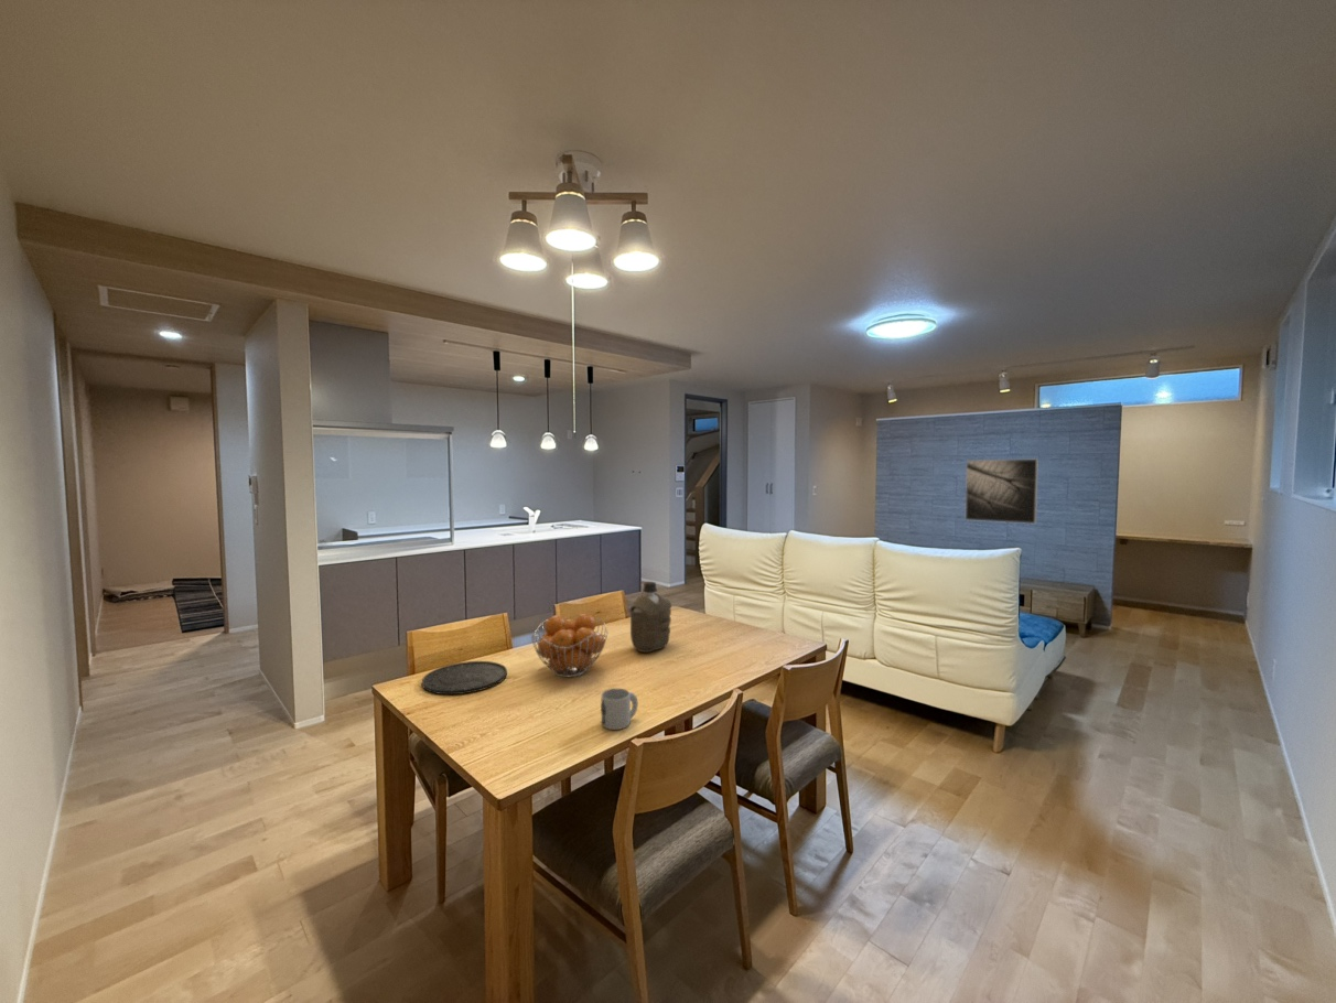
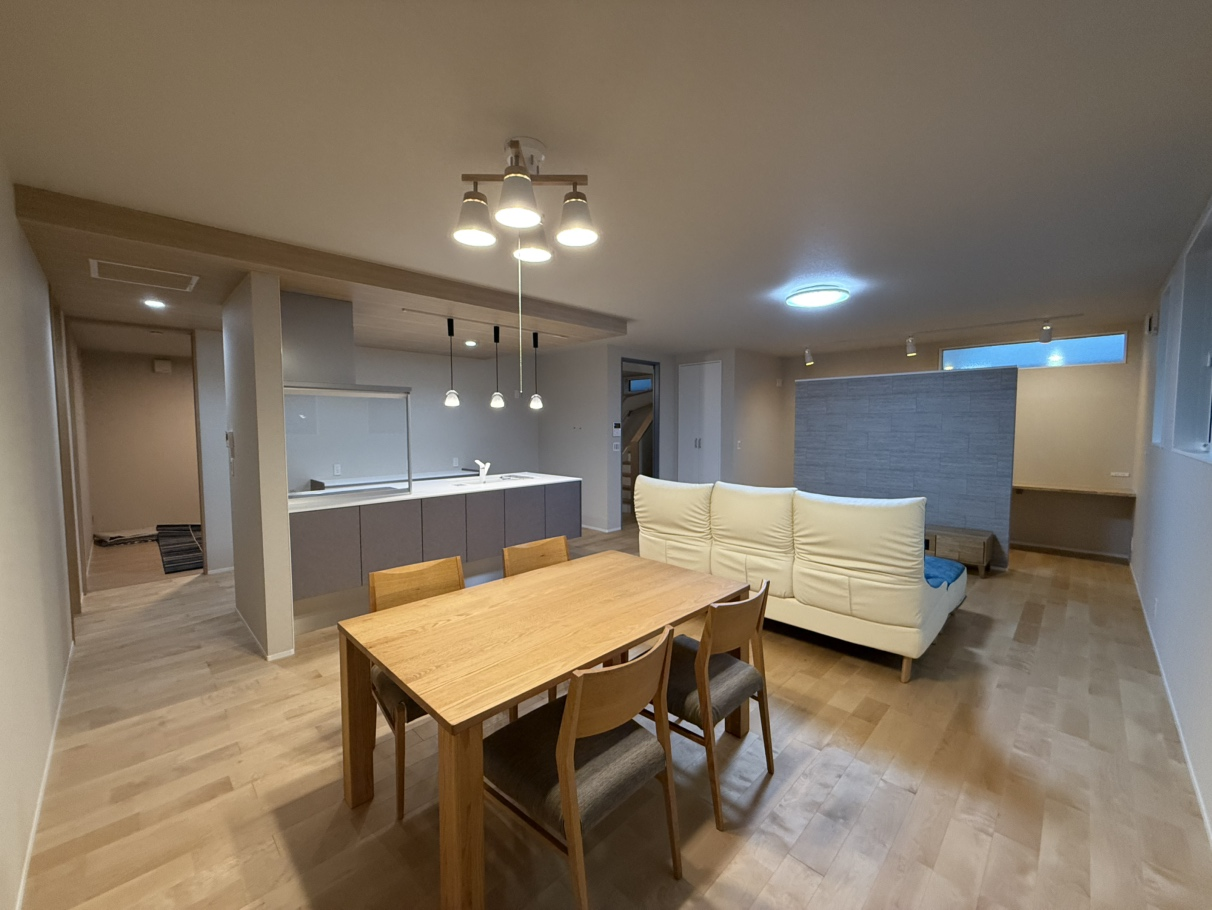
- water bottle (649, 614)
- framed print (1000, 490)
- fruit basket (570, 643)
- plate (465, 676)
- mug (619, 707)
